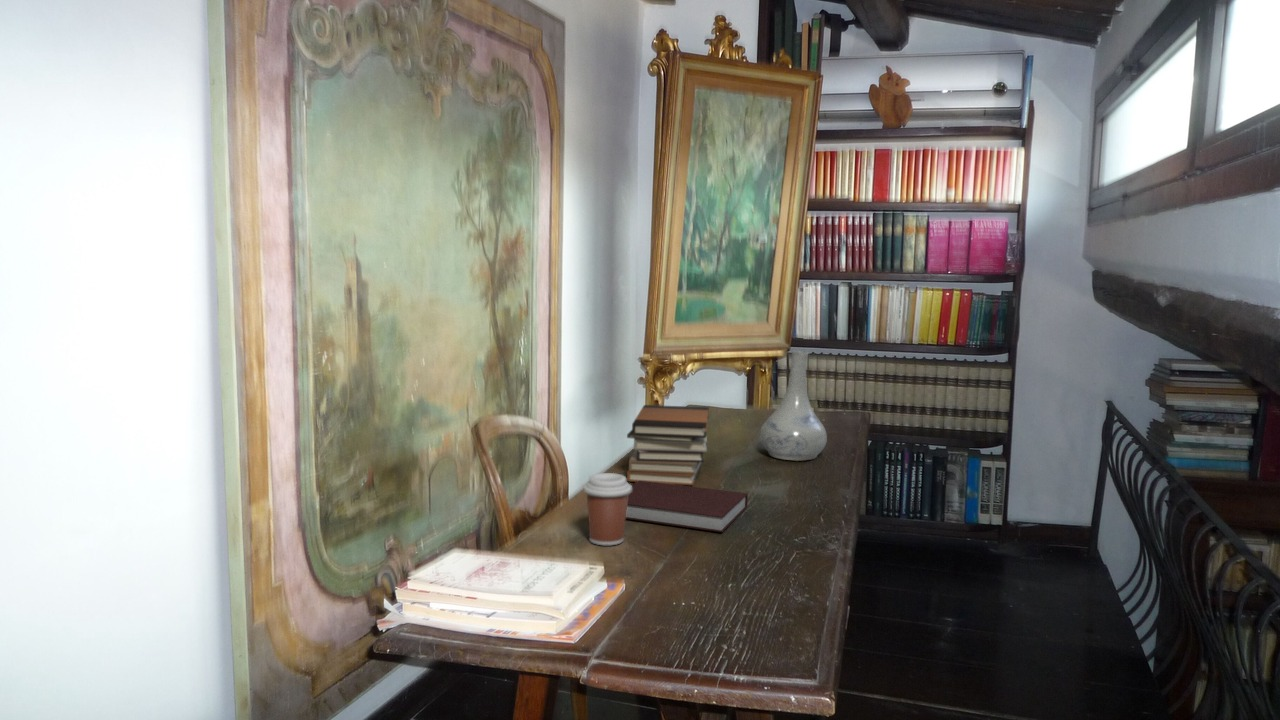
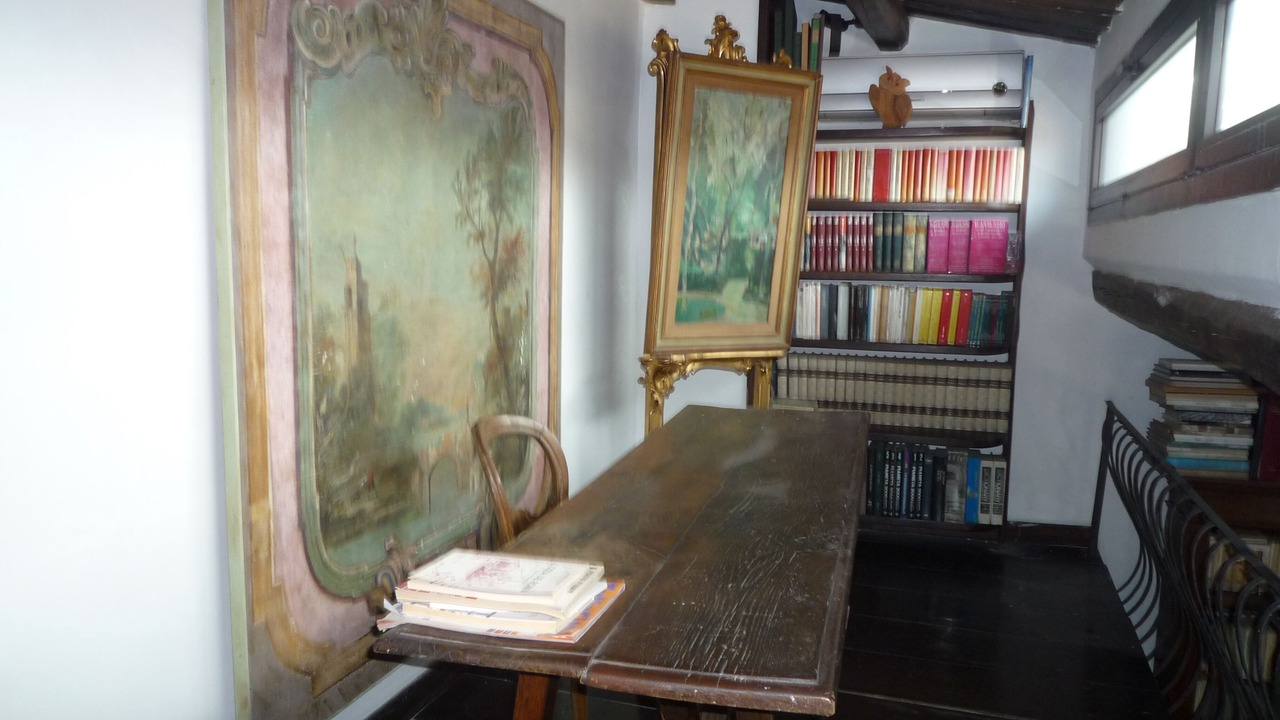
- book stack (670, 442)
- notebook (677, 504)
- coffee cup (607, 508)
- vase (794, 403)
